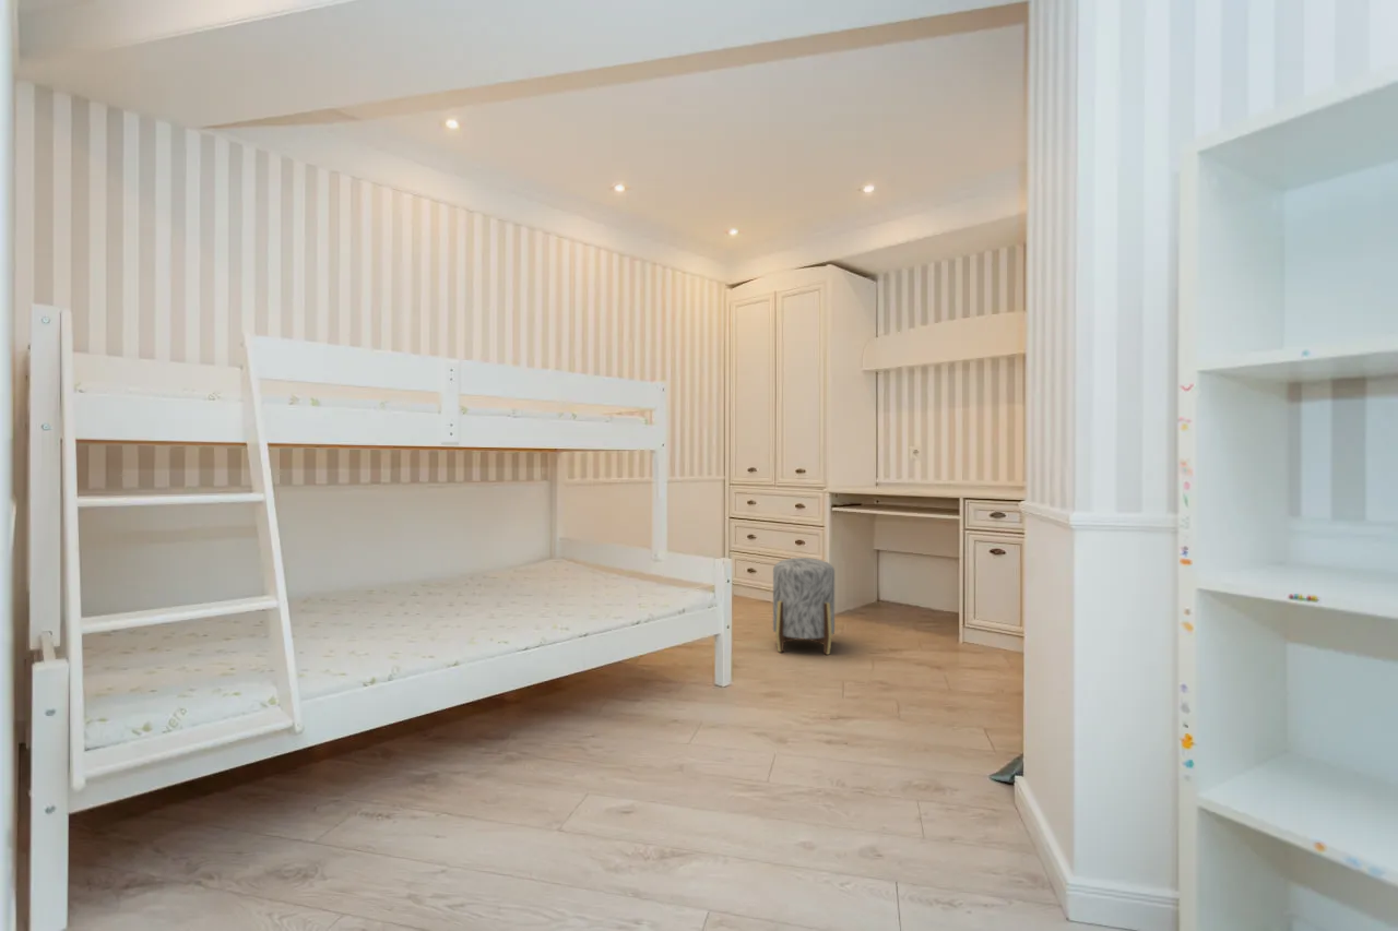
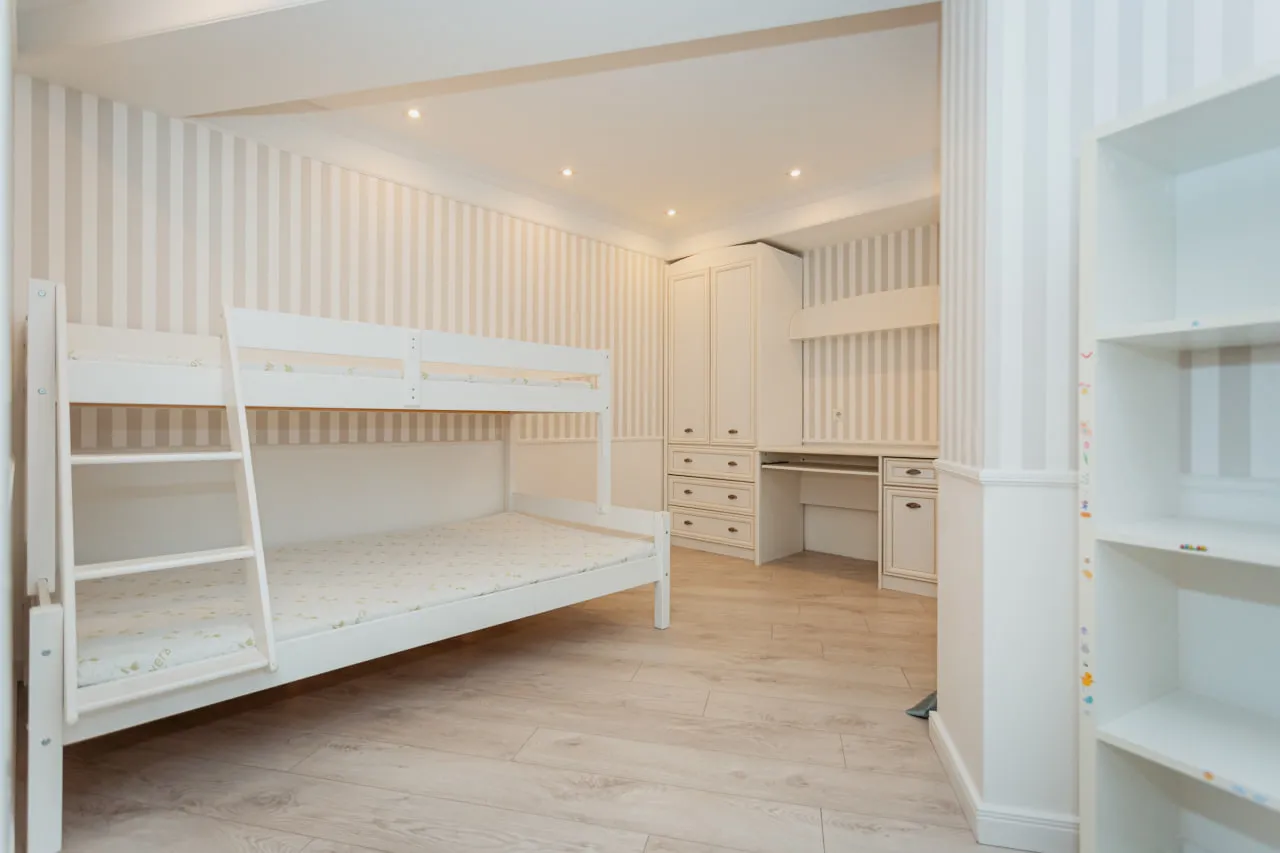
- stool (803, 602)
